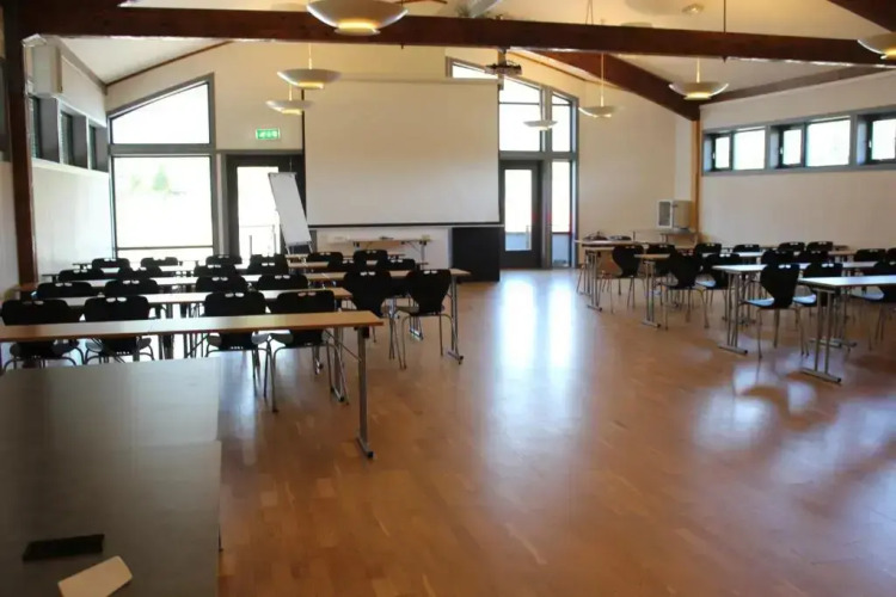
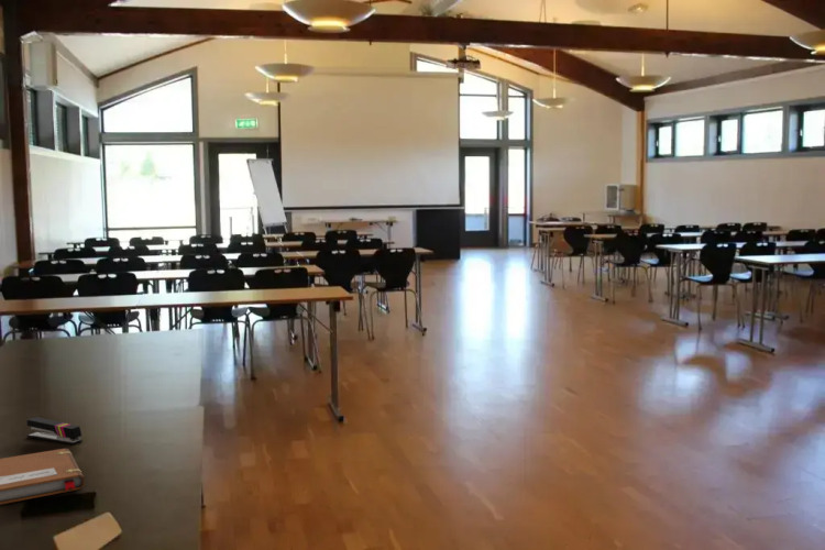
+ stapler (54, 430)
+ notebook (32, 475)
